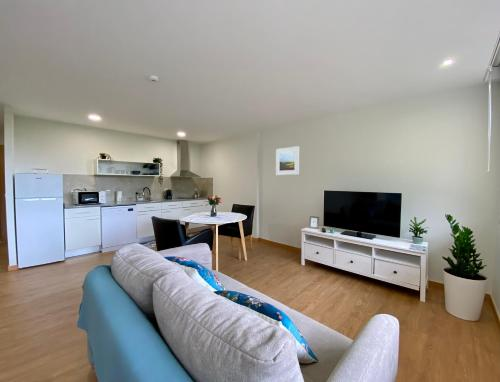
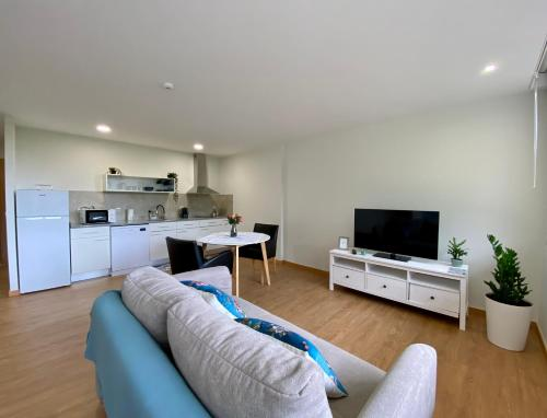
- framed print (287, 161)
